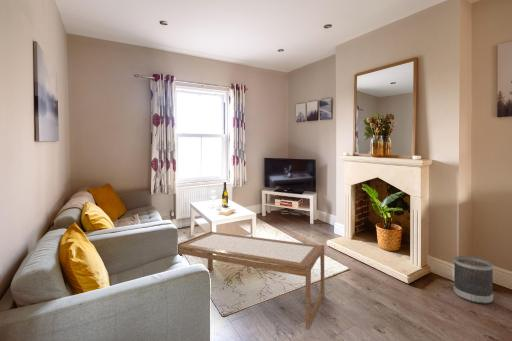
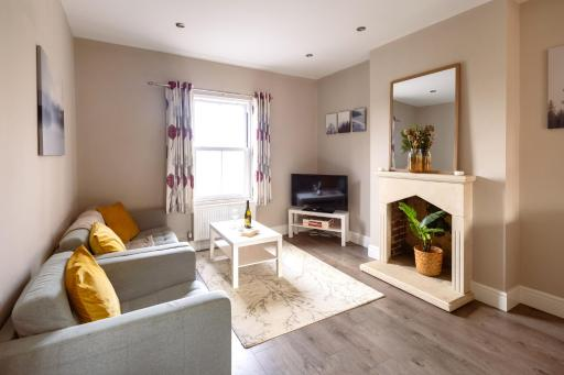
- wastebasket (472, 278)
- coffee table (250, 266)
